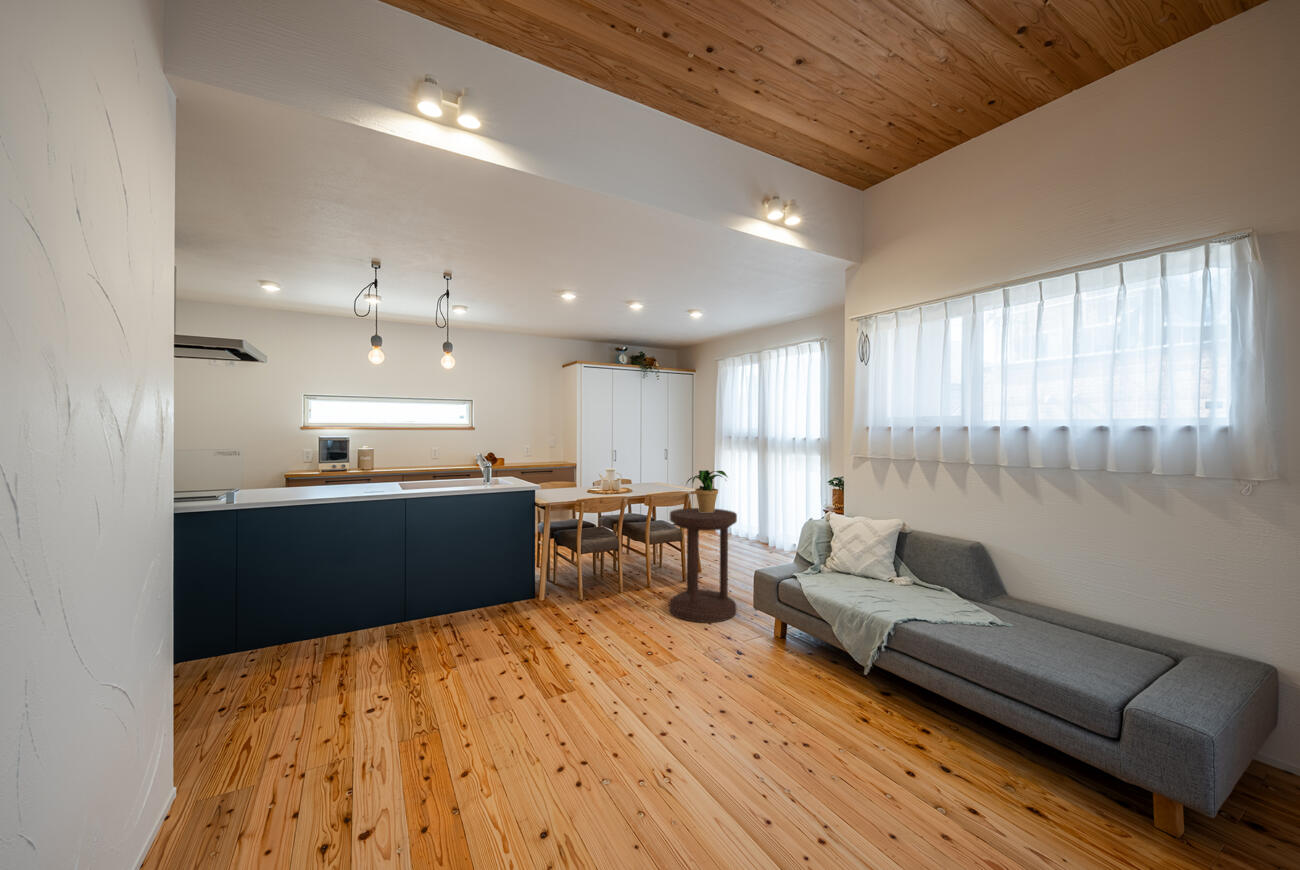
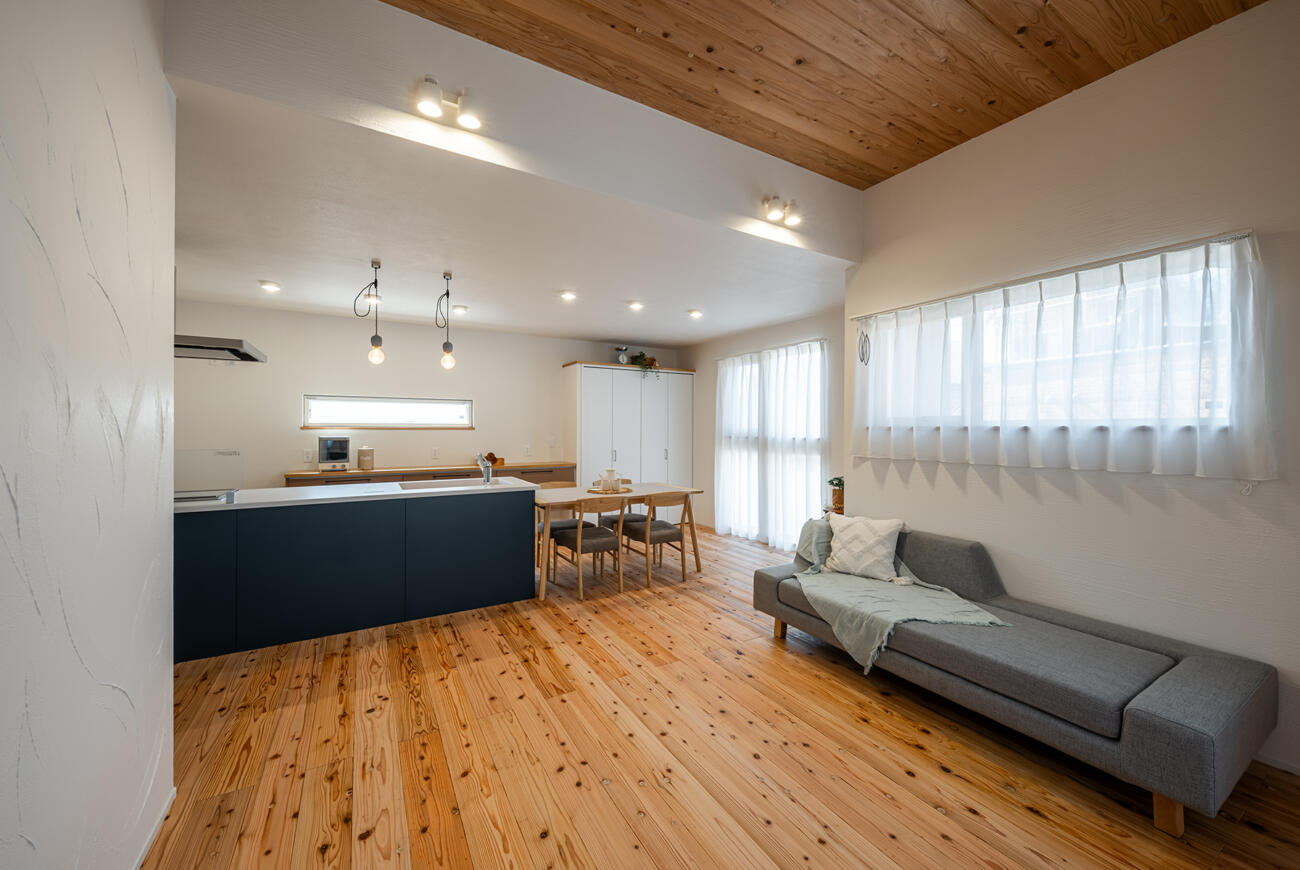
- potted plant (706, 490)
- side table (698, 561)
